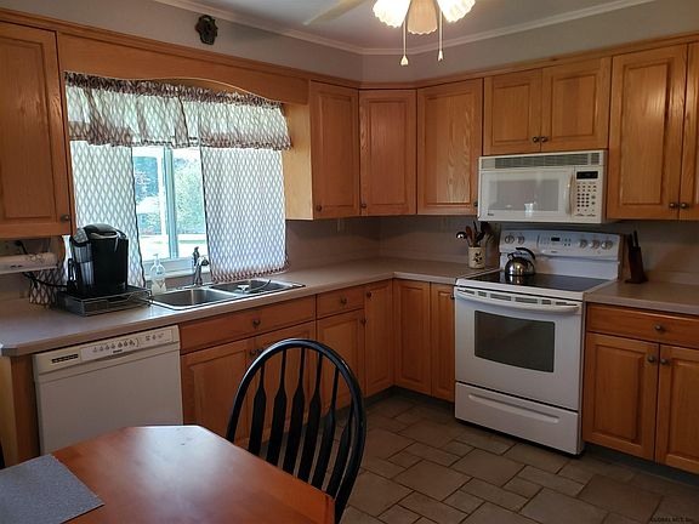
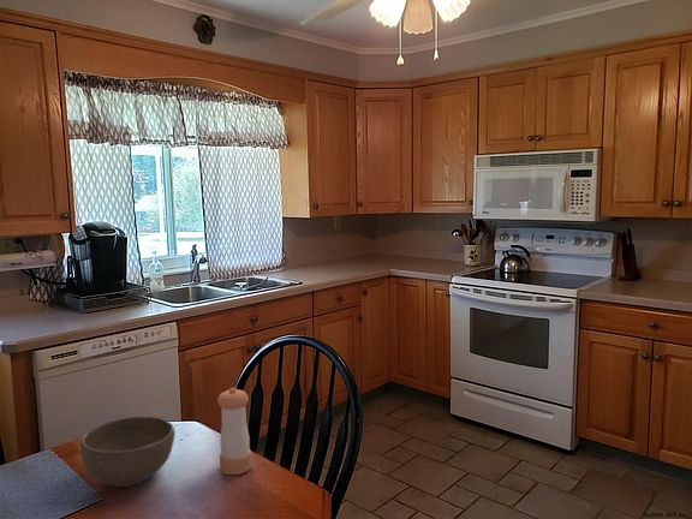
+ pepper shaker (234, 428)
+ bowl (130, 453)
